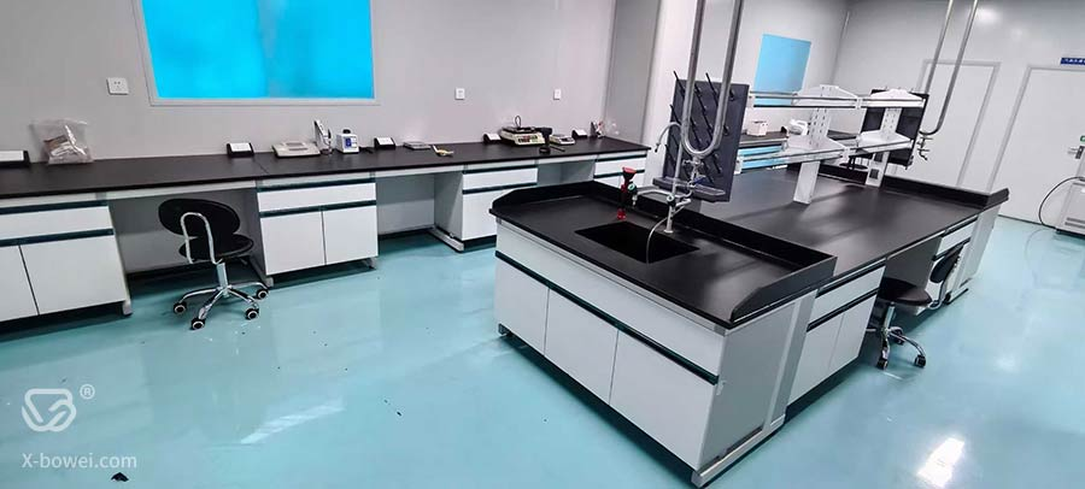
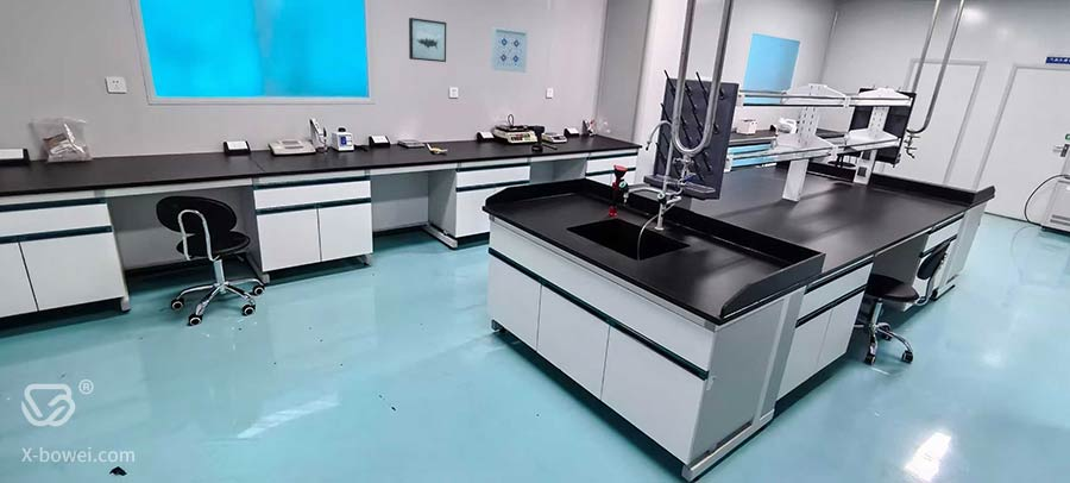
+ wall art (427, 40)
+ wall art (509, 50)
